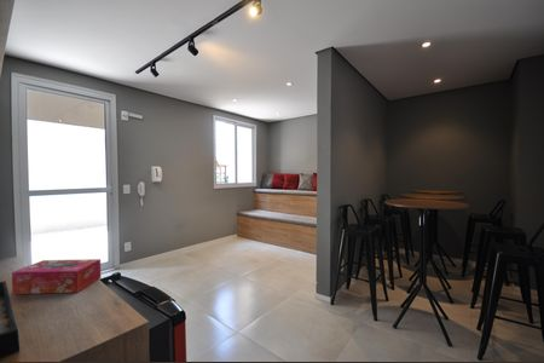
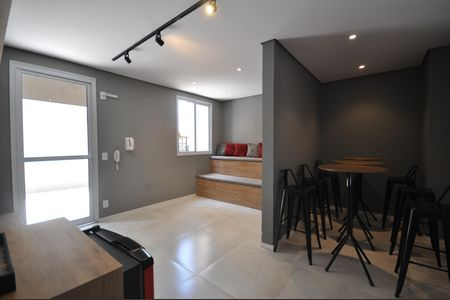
- tissue box (59, 275)
